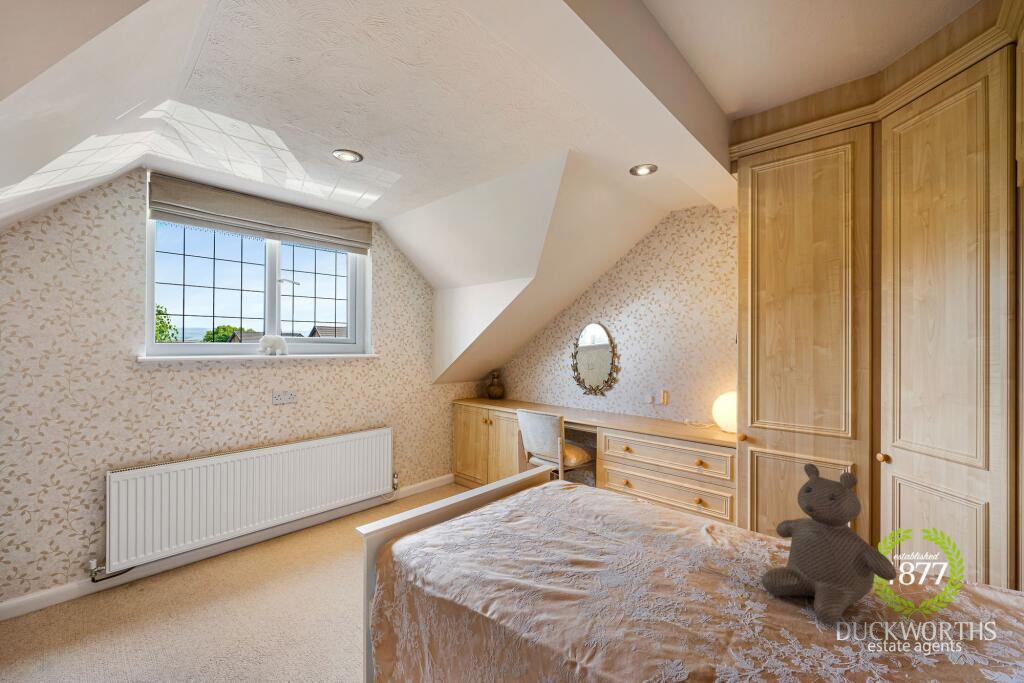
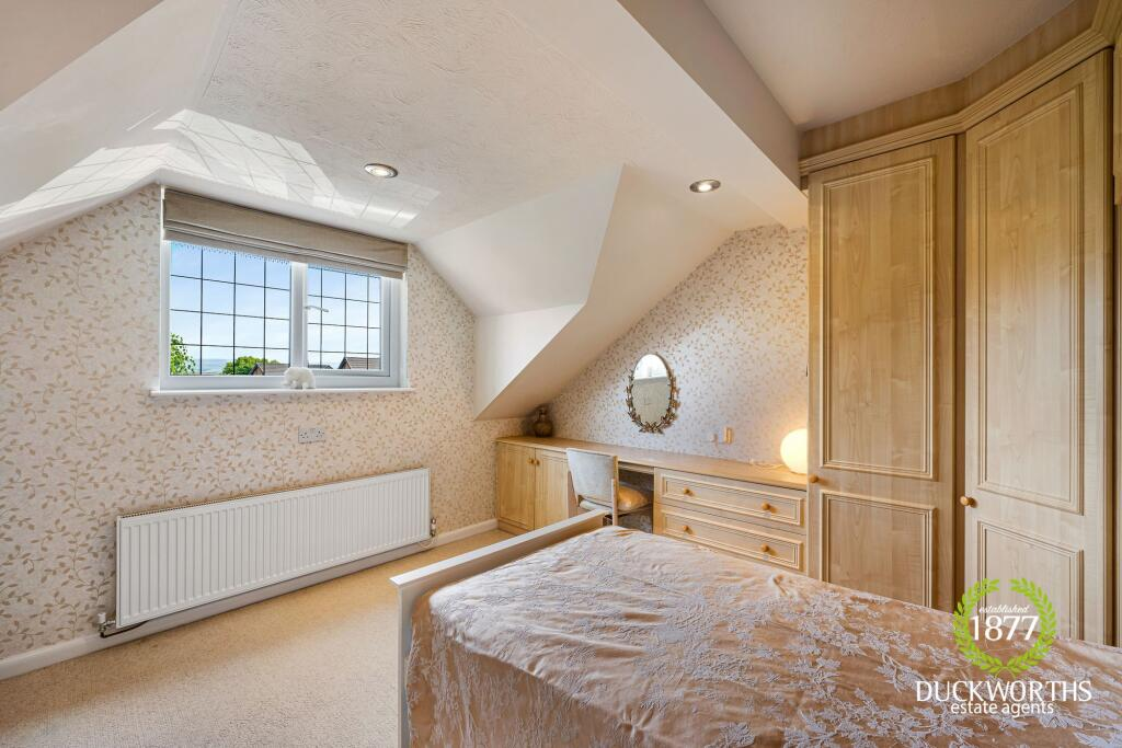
- teddy bear (818, 534)
